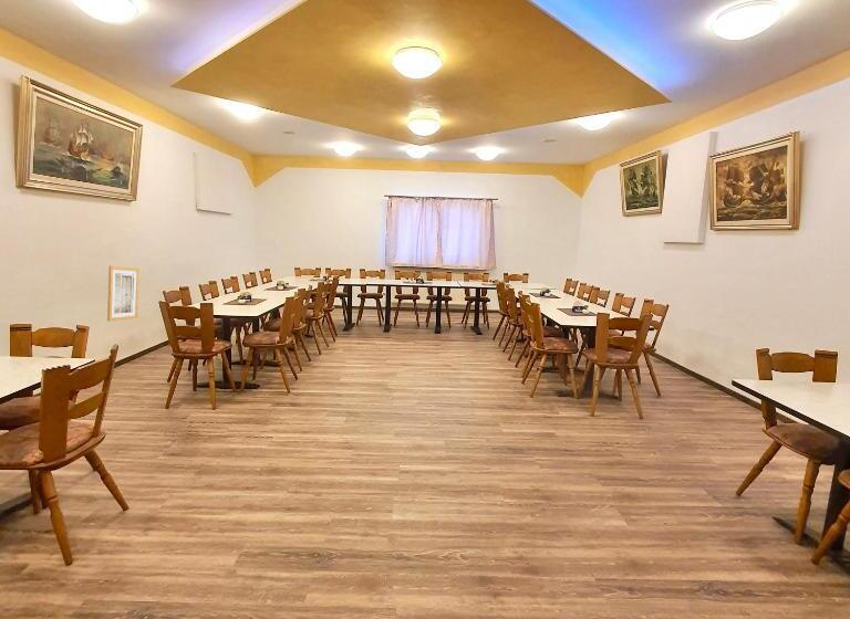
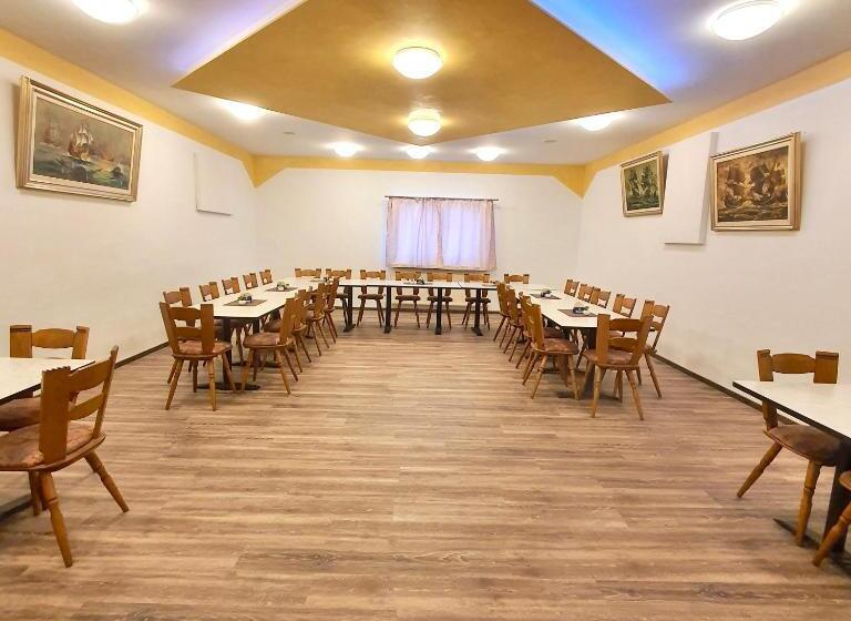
- wall art (124, 293)
